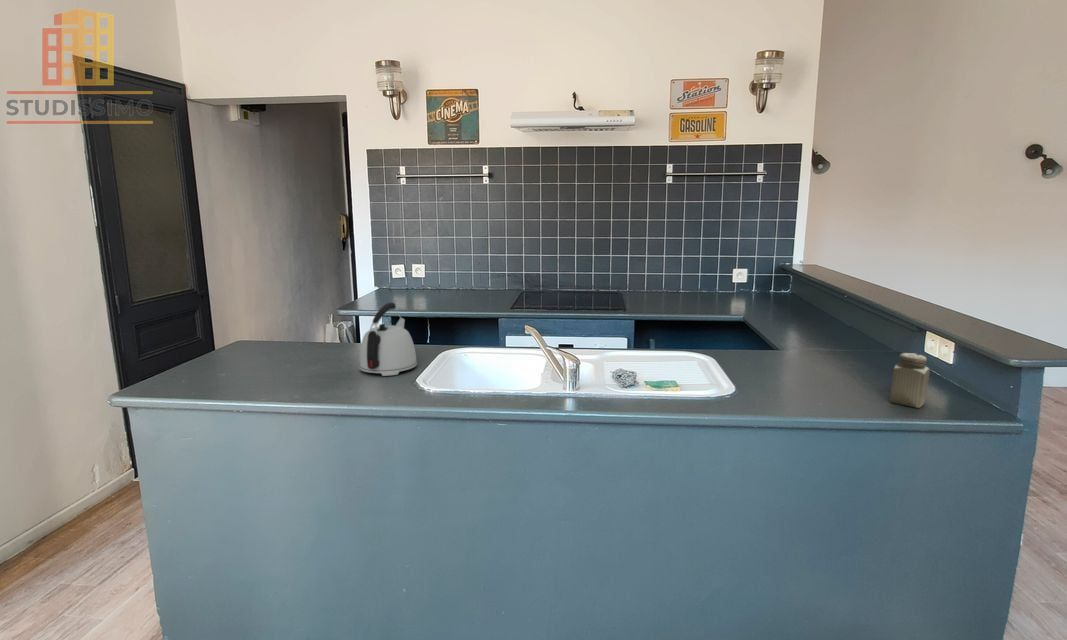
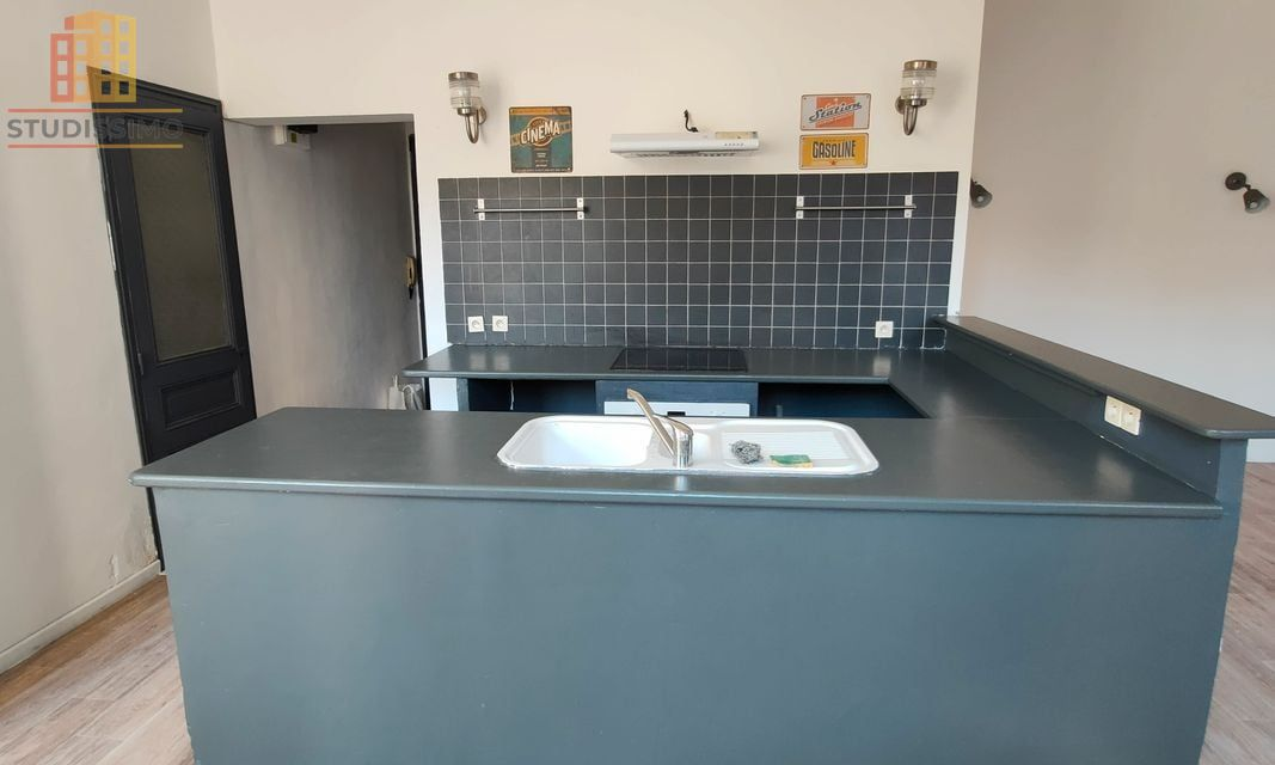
- kettle (387, 336)
- salt shaker (910, 378)
